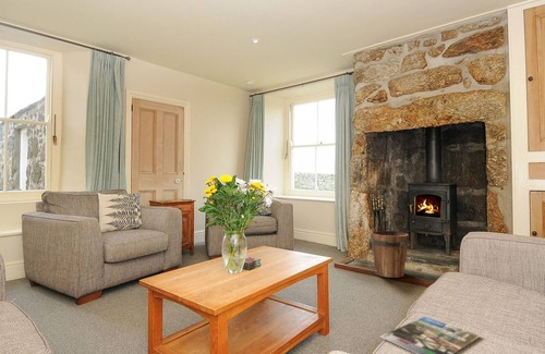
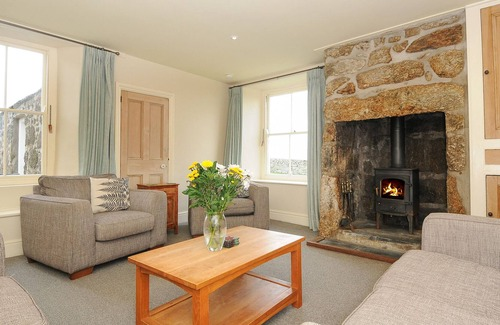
- bucket (389, 253)
- magazine (429, 335)
